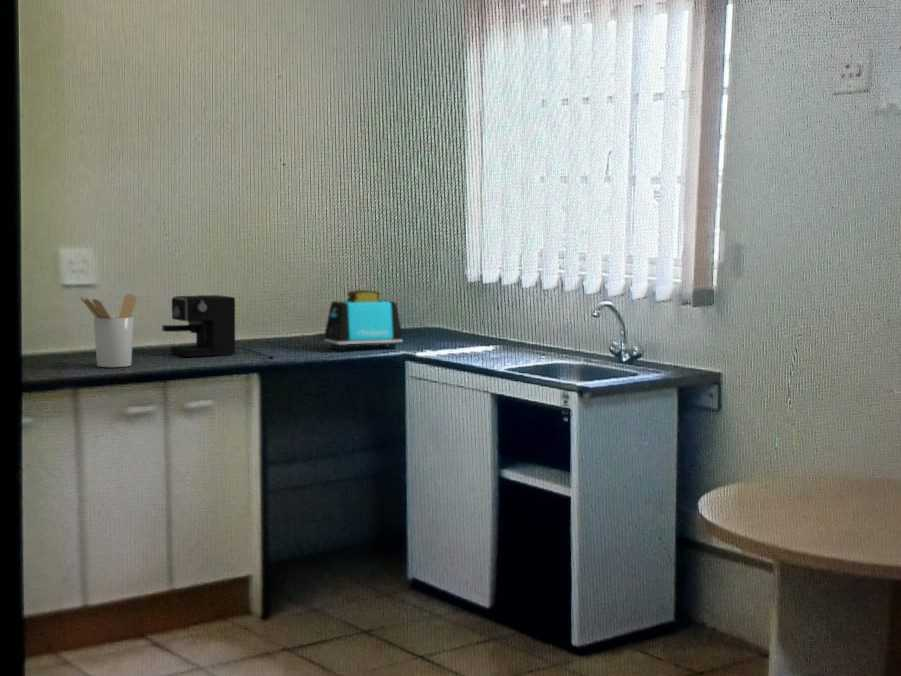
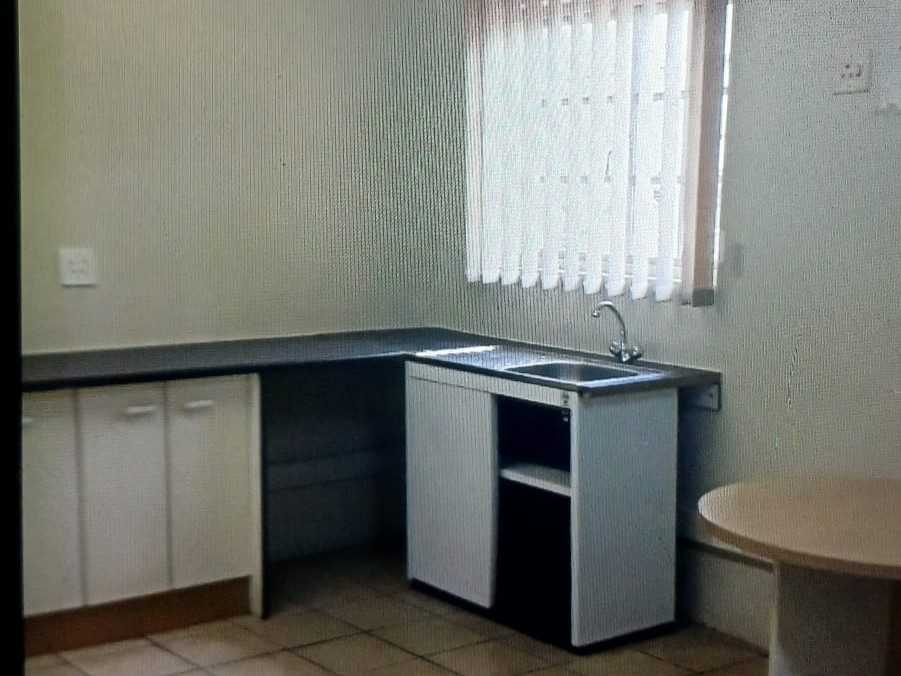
- toaster (363, 319)
- coffee maker (219, 327)
- utensil holder (107, 330)
